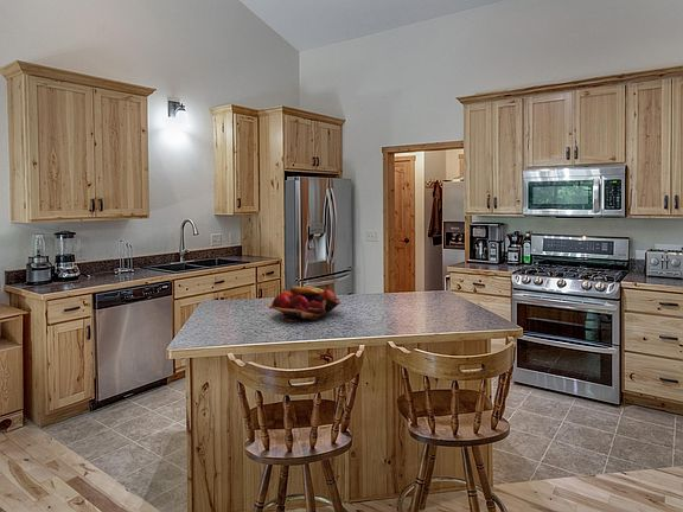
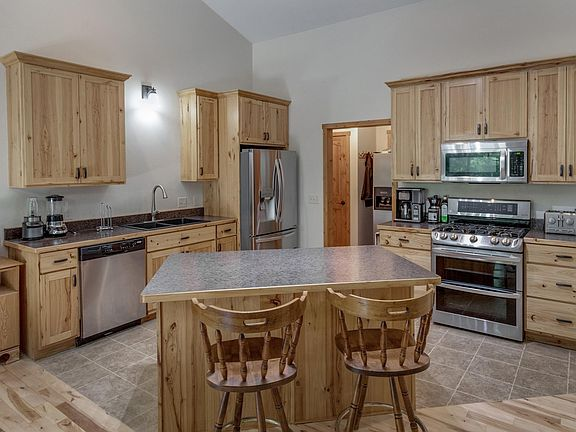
- fruit basket (304, 301)
